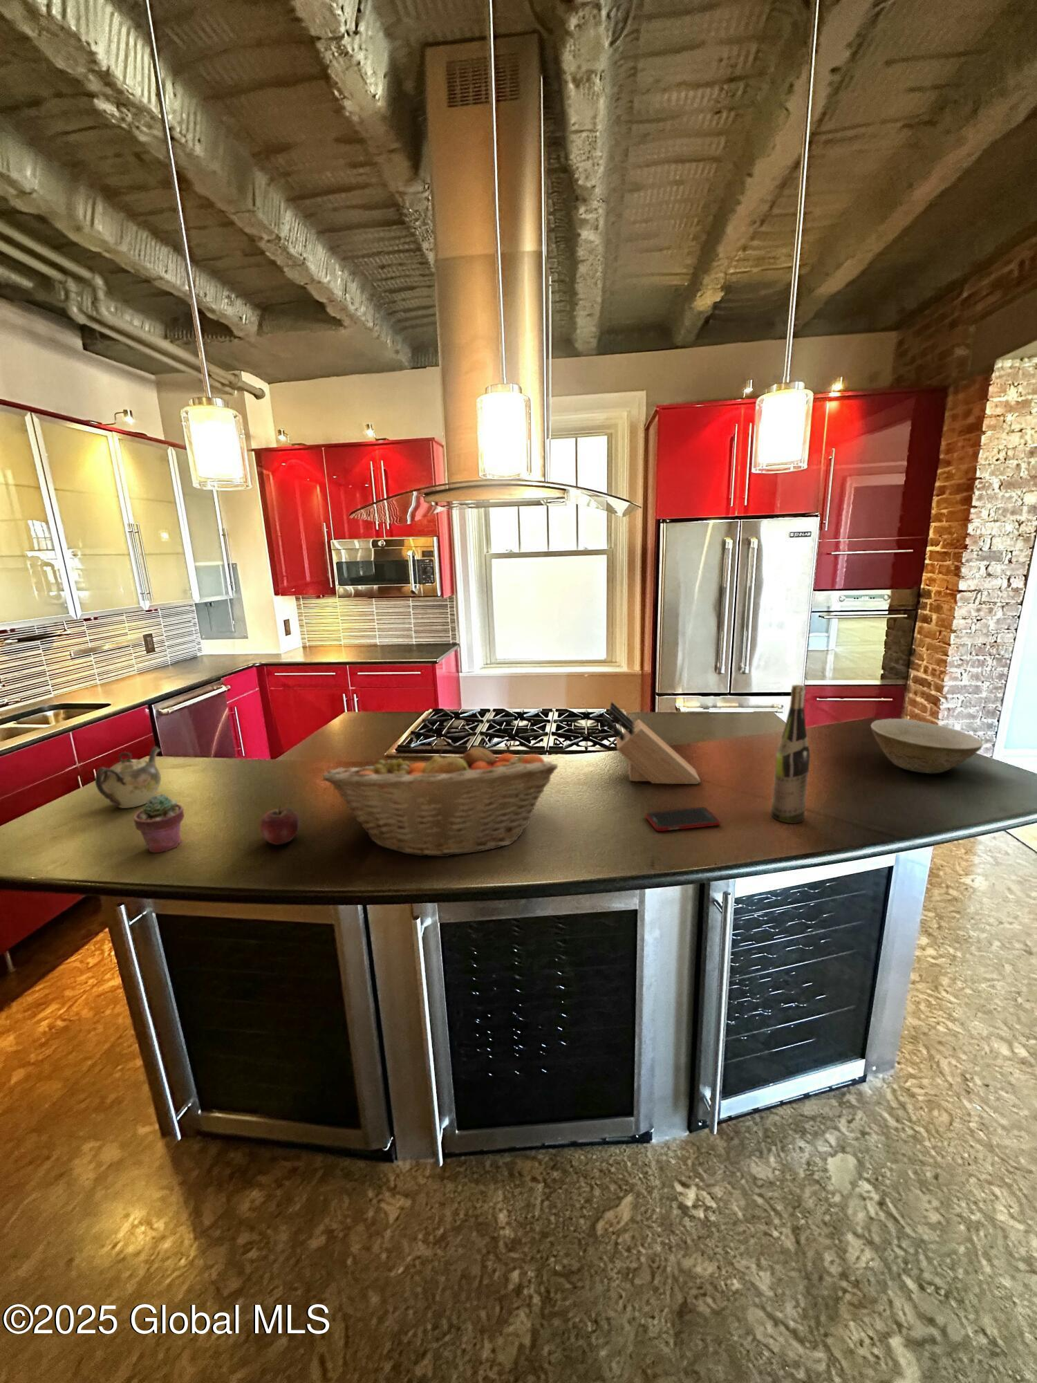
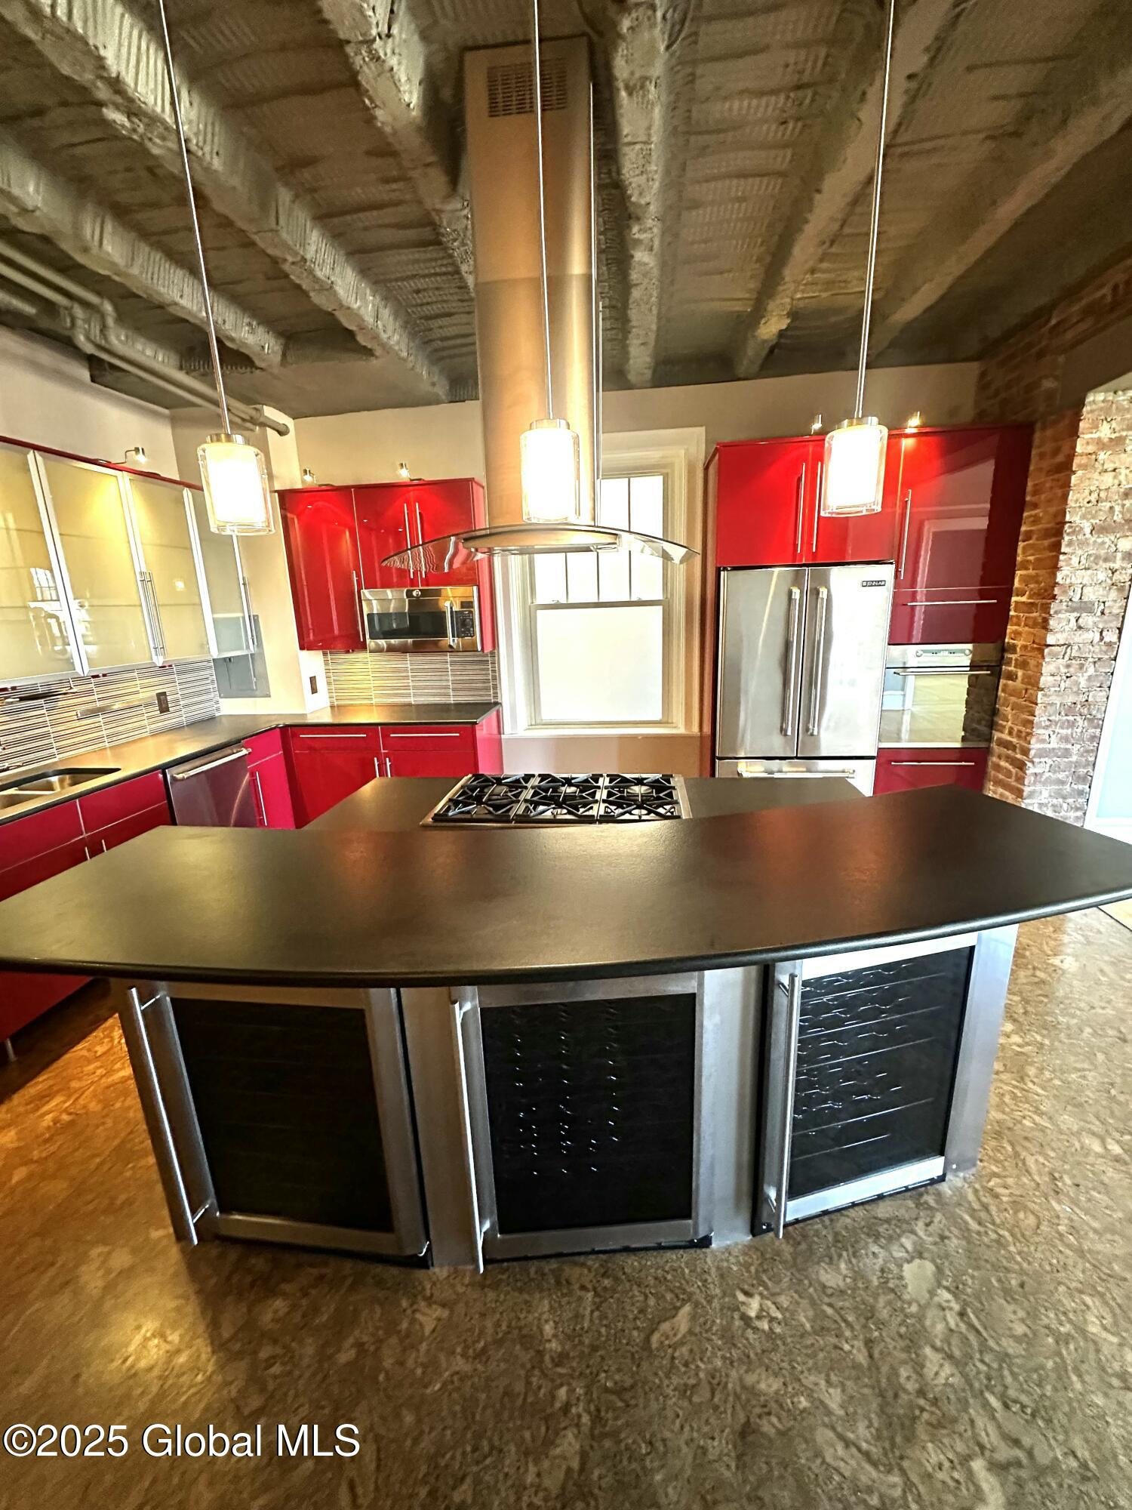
- teapot (133, 775)
- fruit basket (443, 786)
- cell phone (682, 819)
- potted succulent (160, 821)
- bowl (923, 748)
- apple (279, 823)
- wine bottle (793, 754)
- knife block (650, 742)
